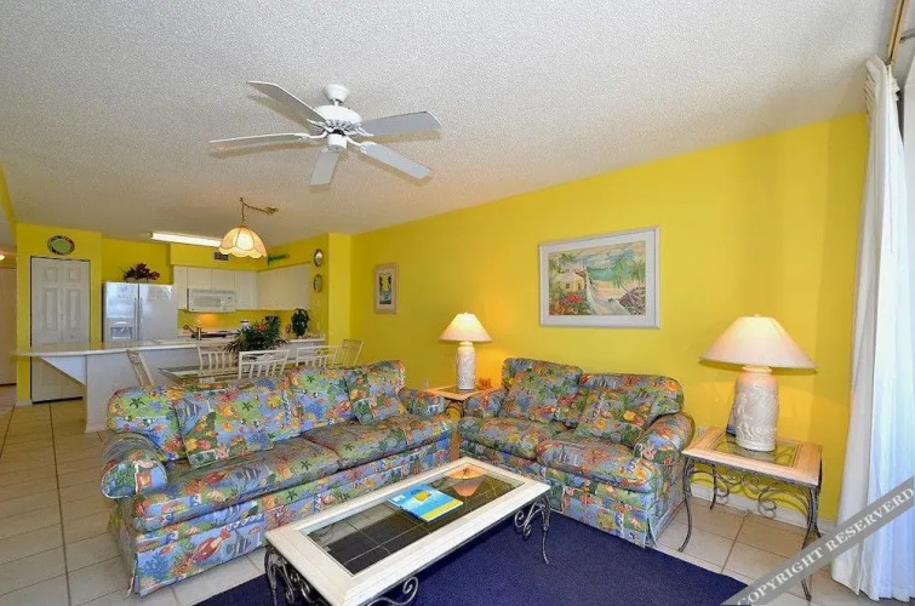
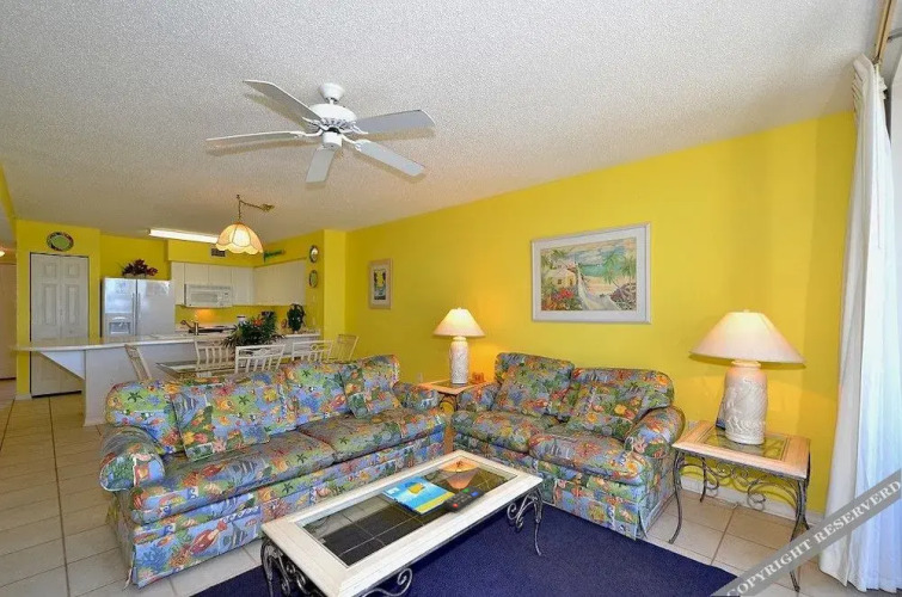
+ remote control (464, 498)
